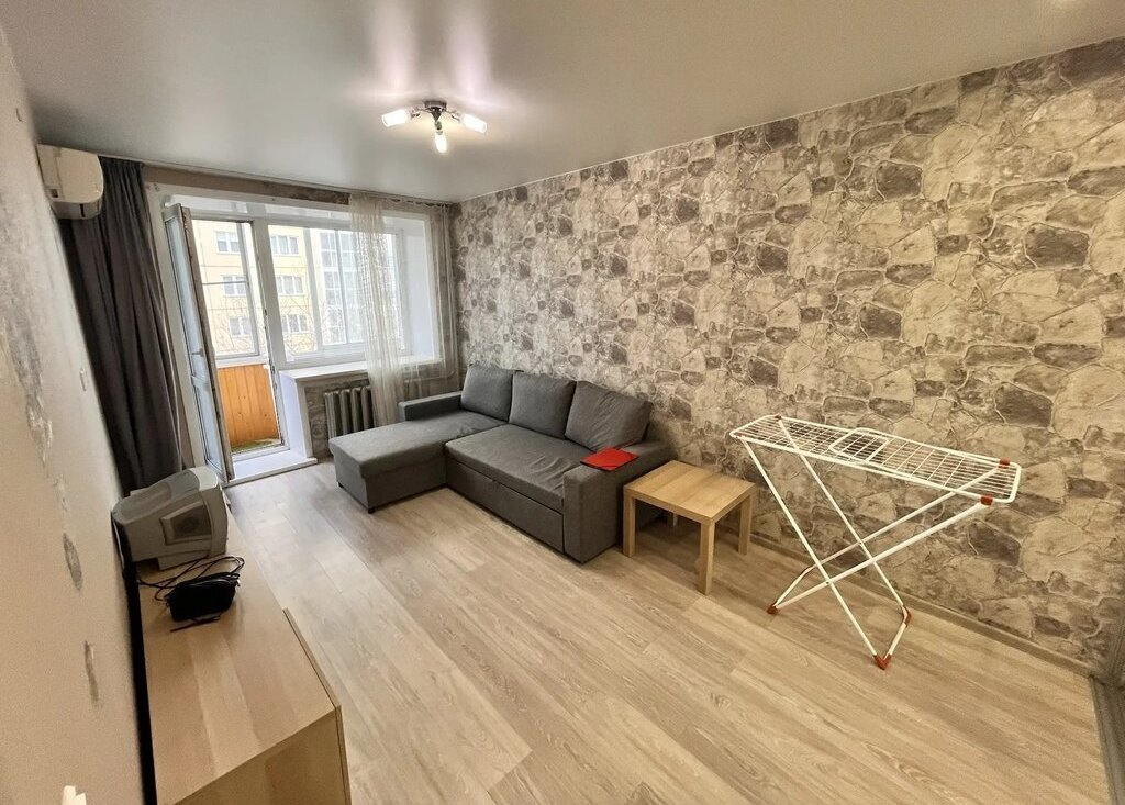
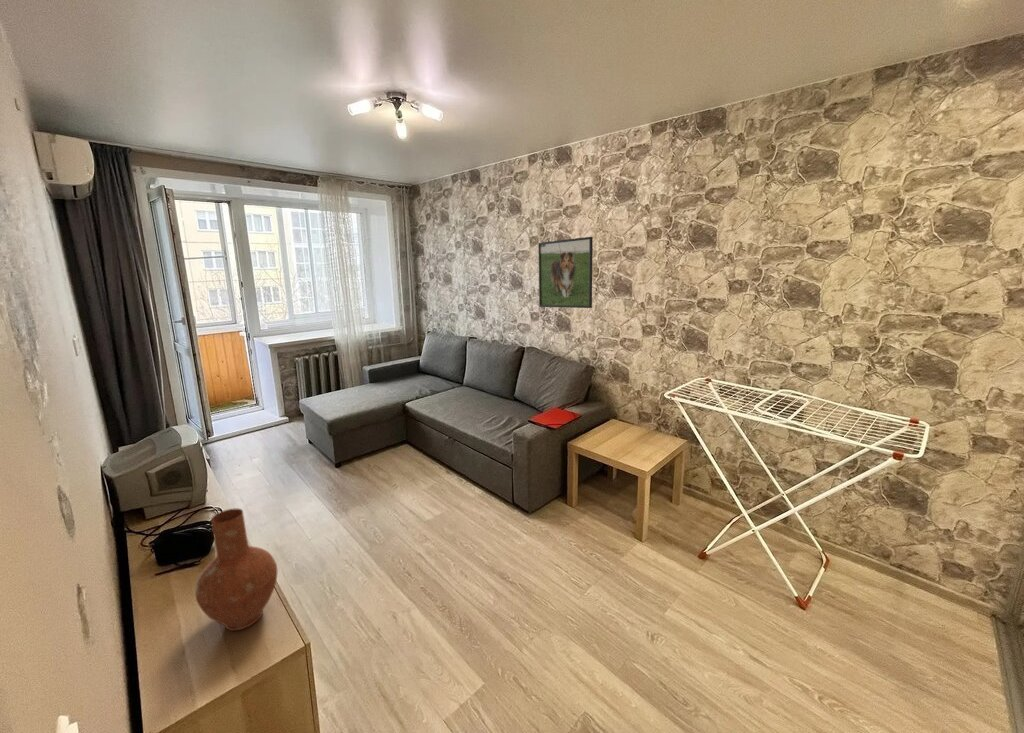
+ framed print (564, 274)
+ vase (236, 568)
